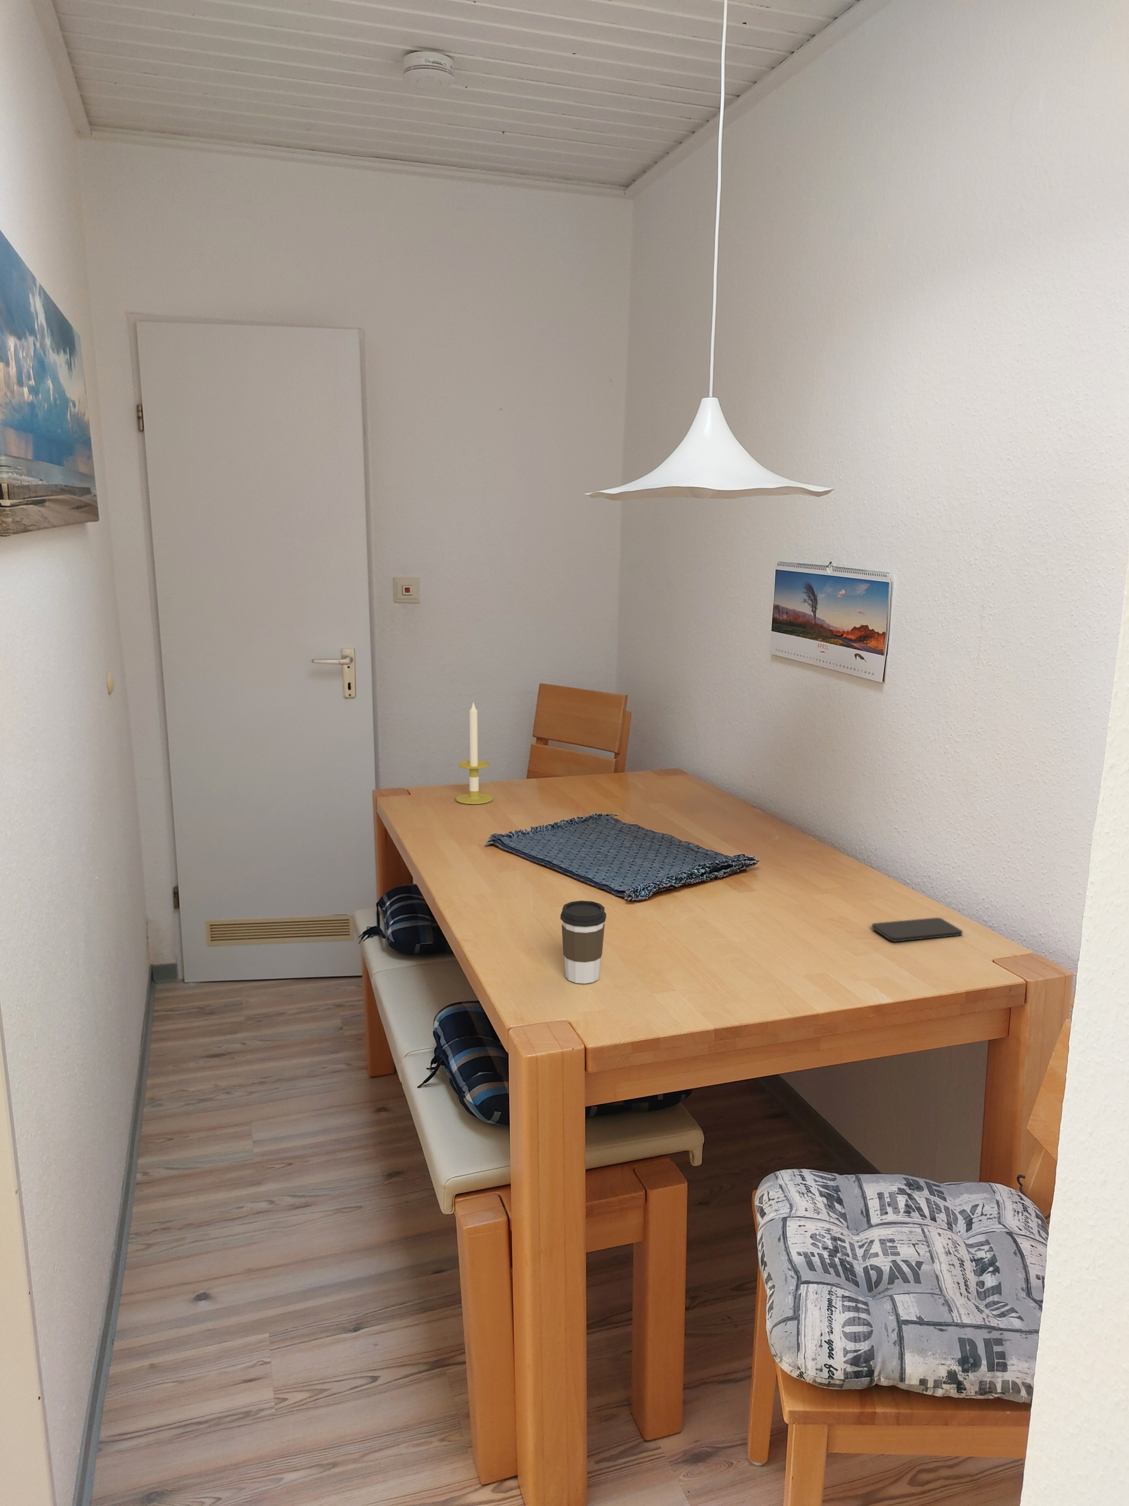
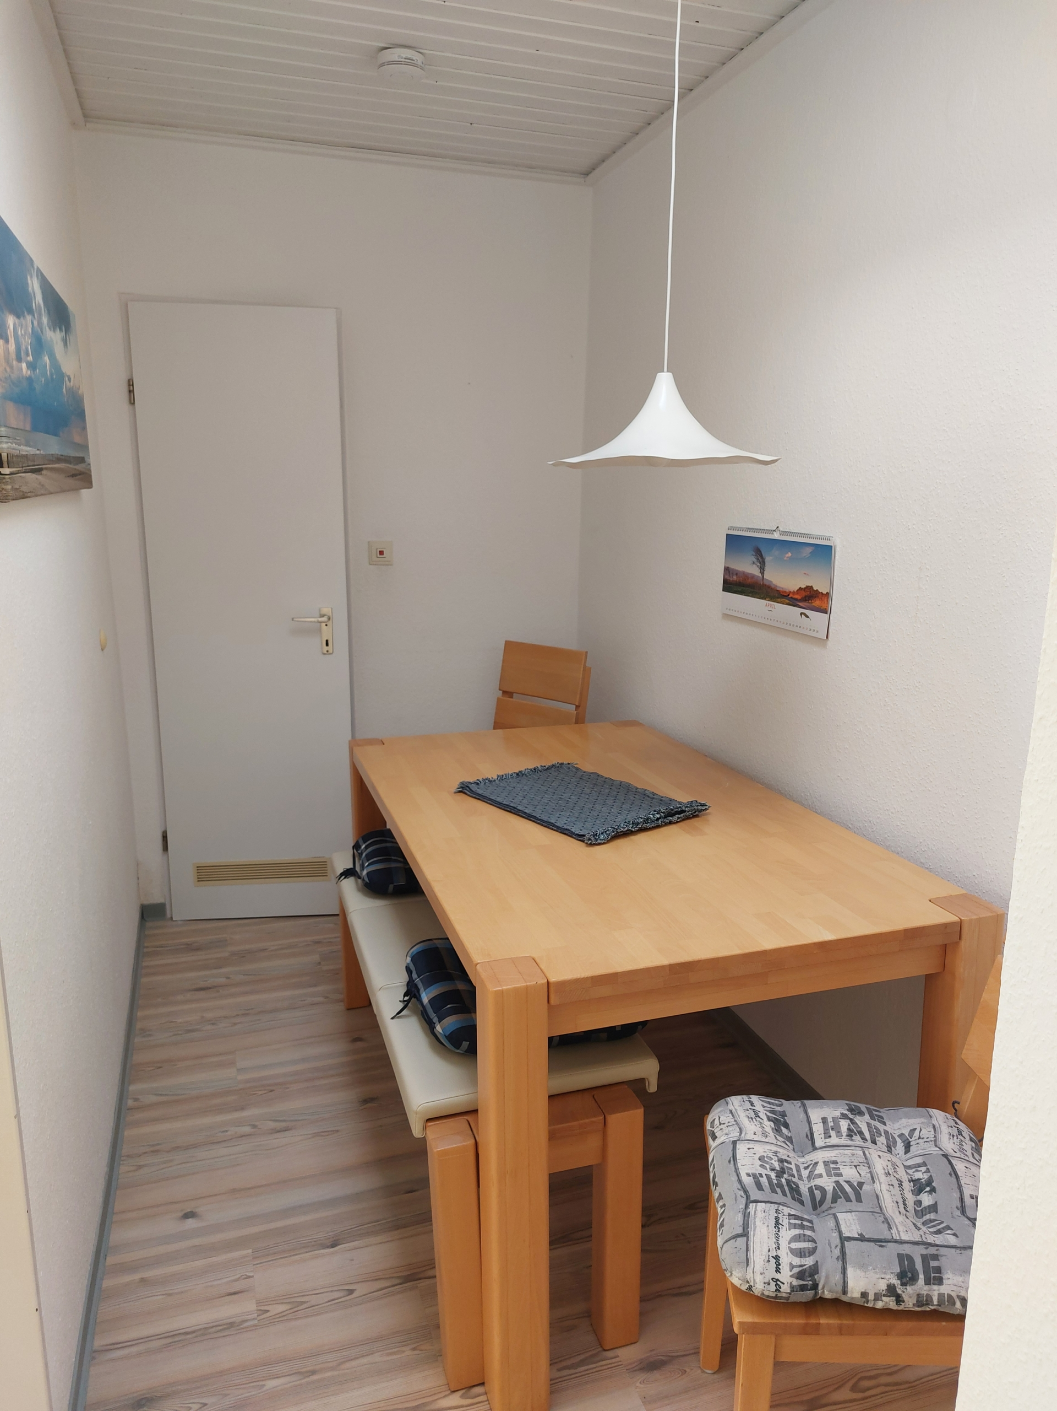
- candle (473, 751)
- coffee cup (582, 943)
- smartphone (917, 929)
